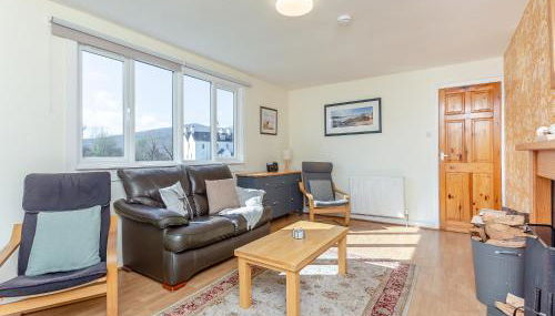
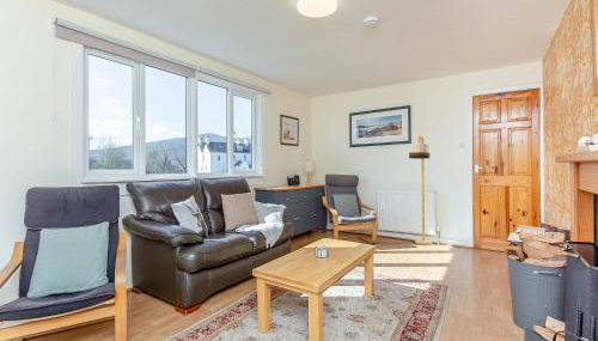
+ floor lamp (422, 189)
